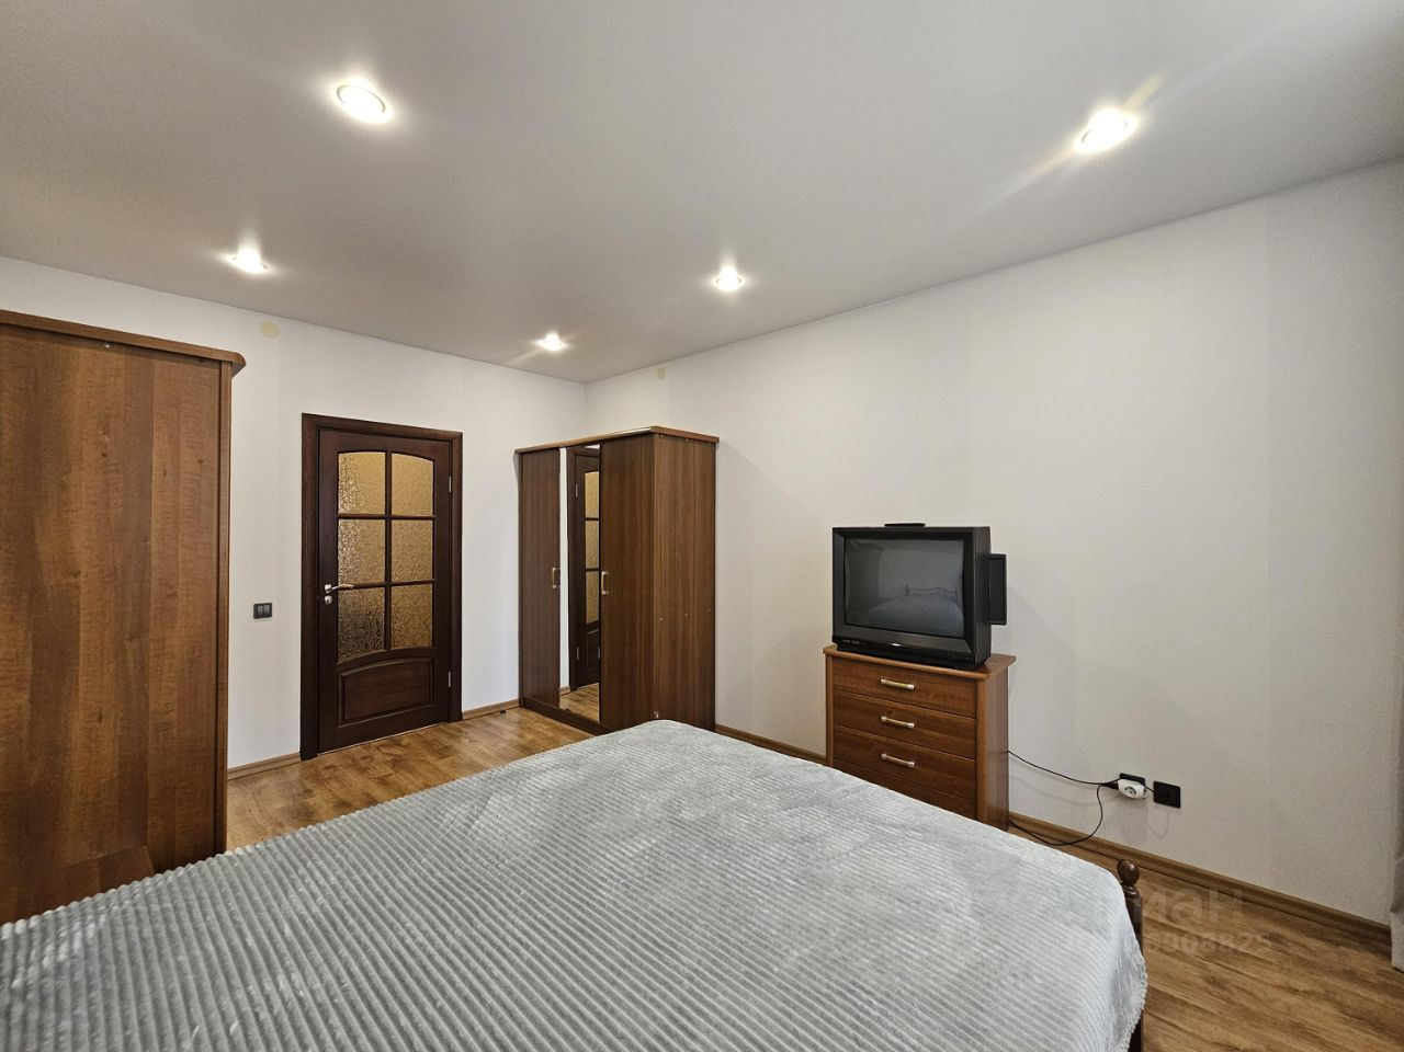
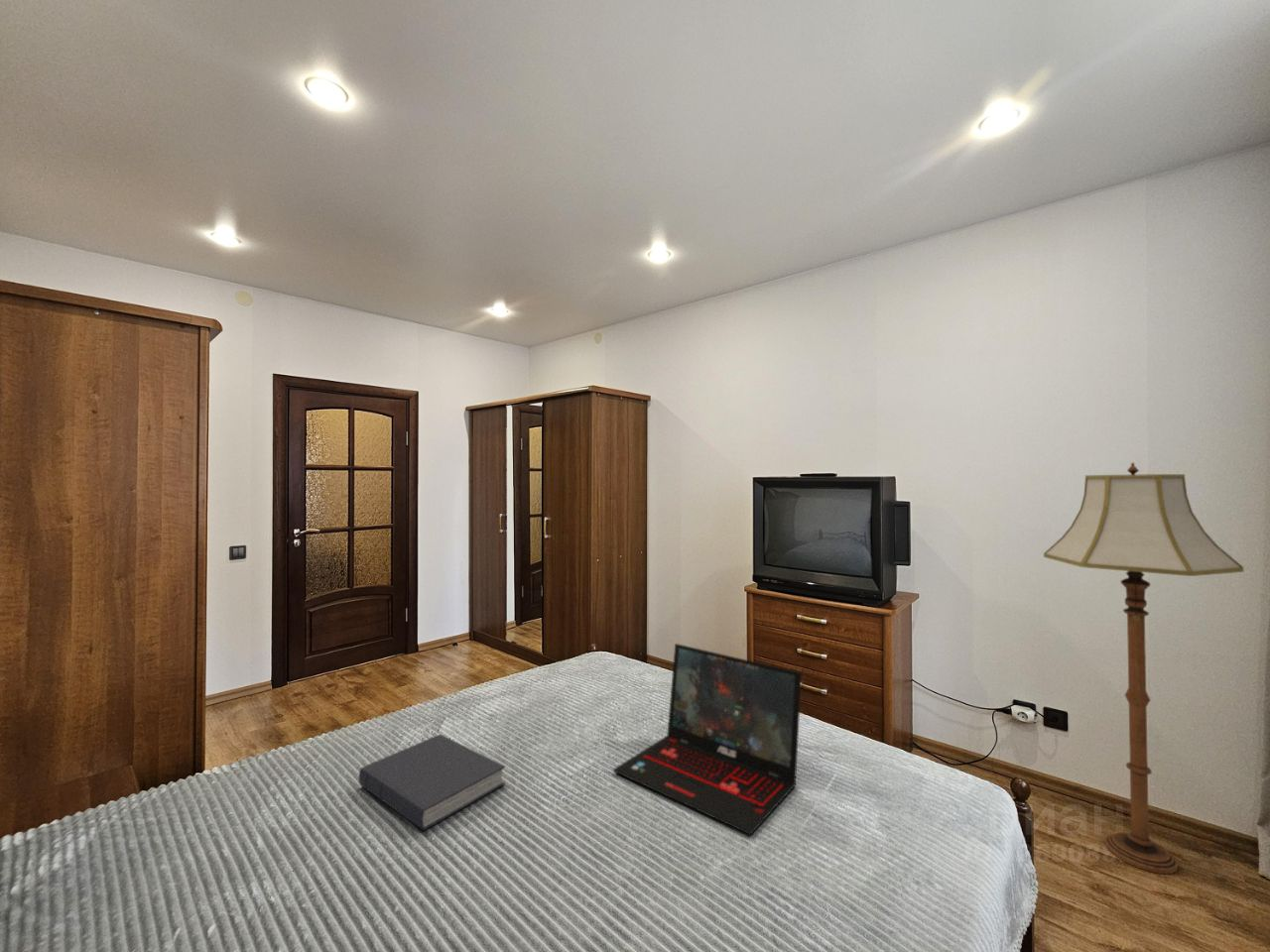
+ floor lamp (1135, 656)
+ laptop (706, 724)
+ book (432, 776)
